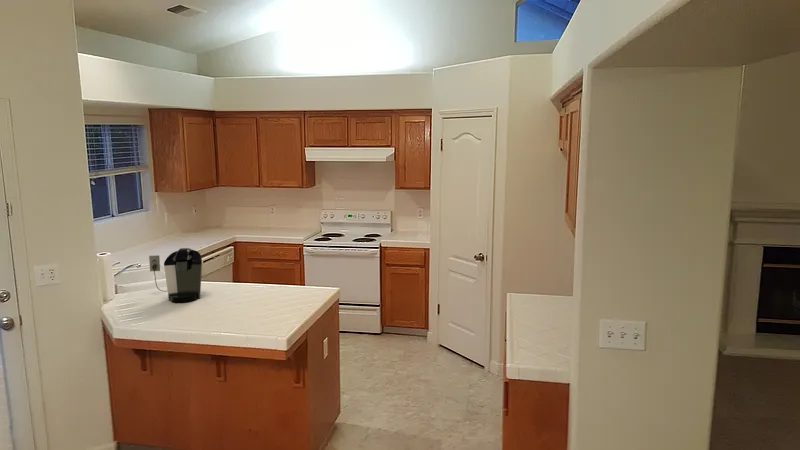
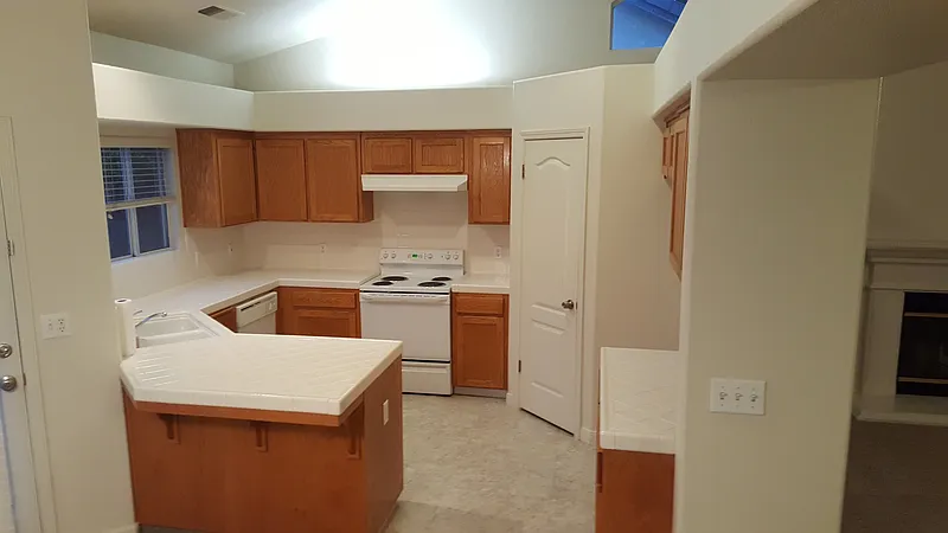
- coffee maker (174, 273)
